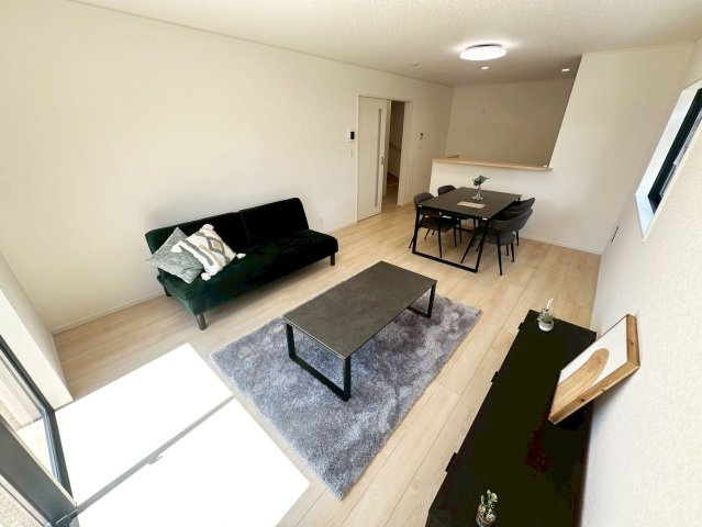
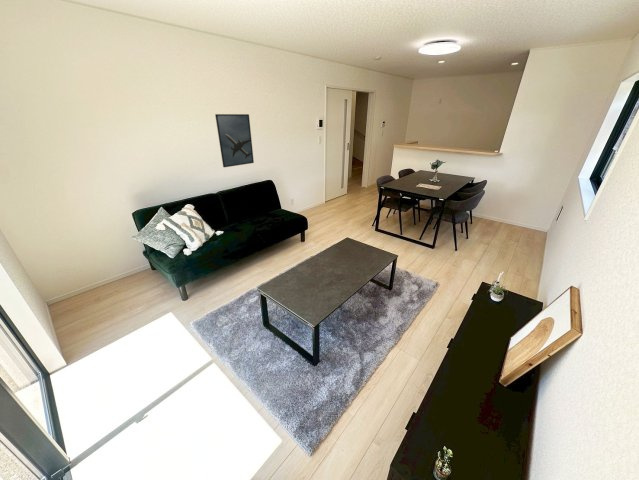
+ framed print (236, 140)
